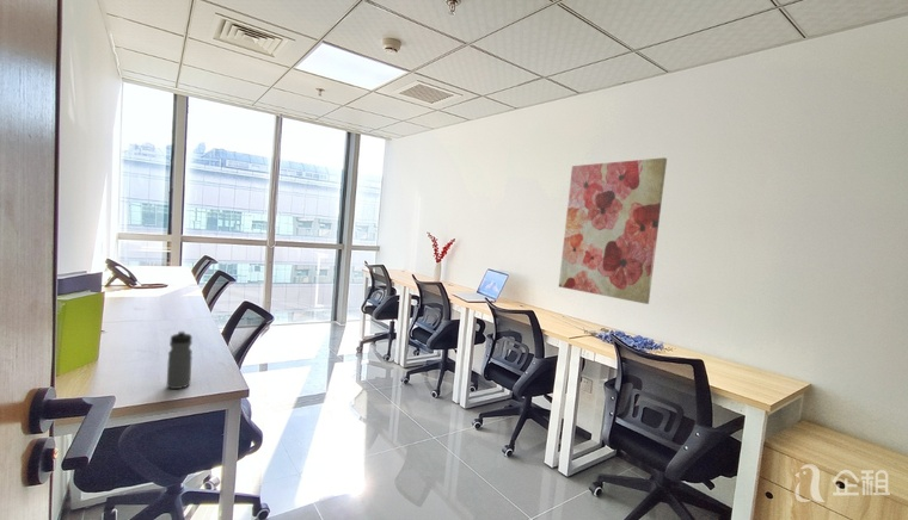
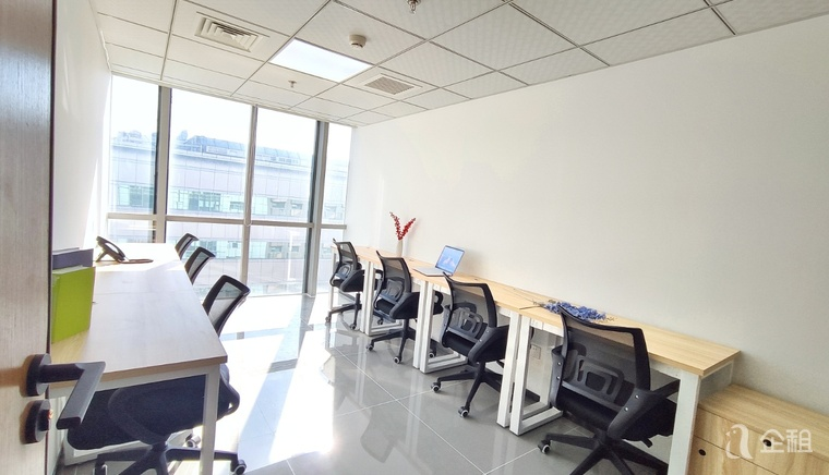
- water bottle (179, 358)
- wall art (607, 229)
